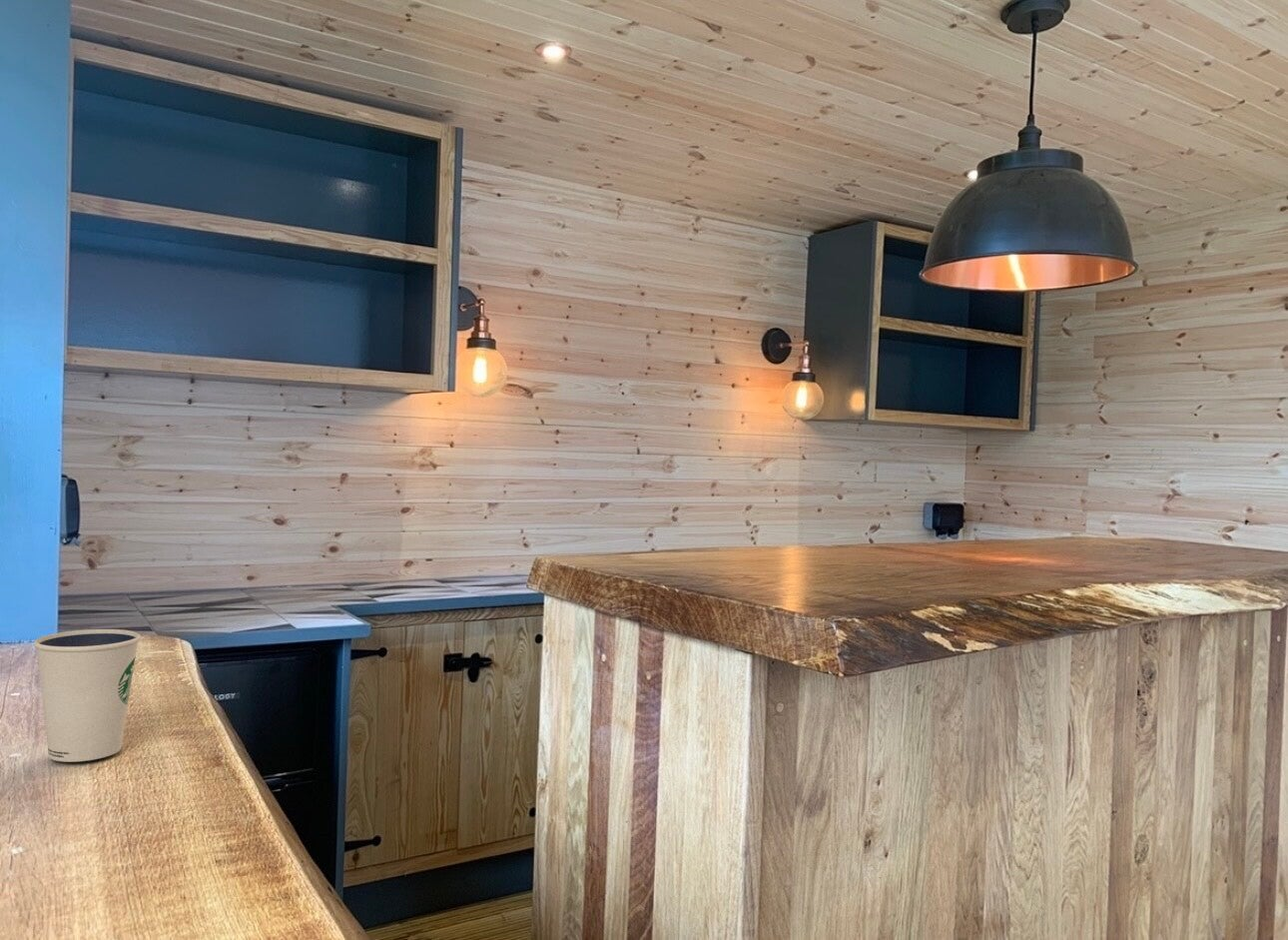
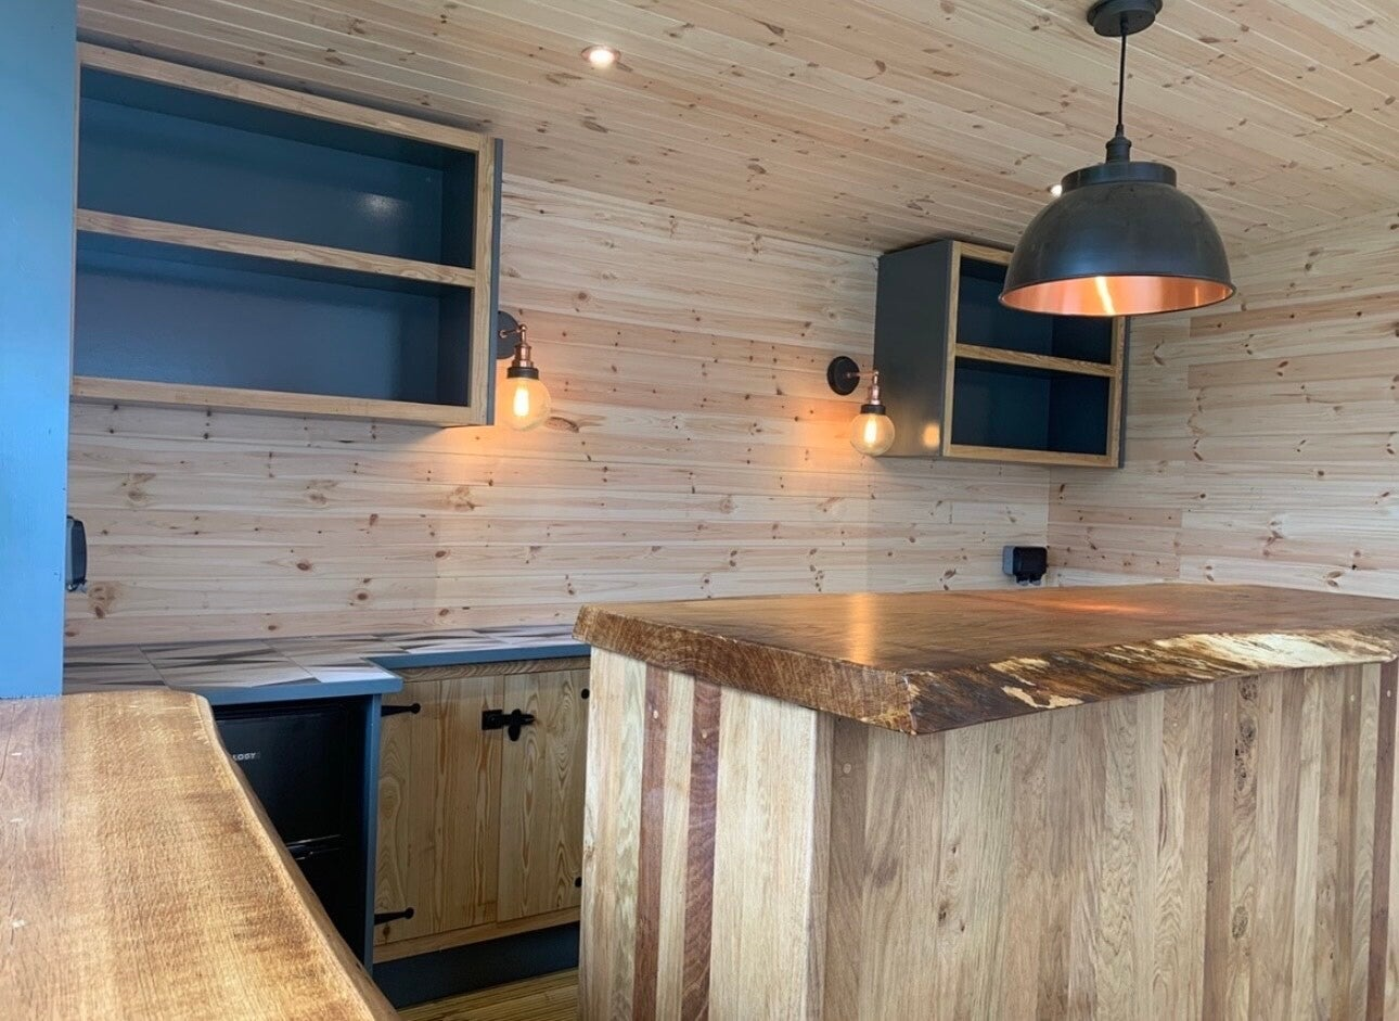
- dixie cup (87, 695)
